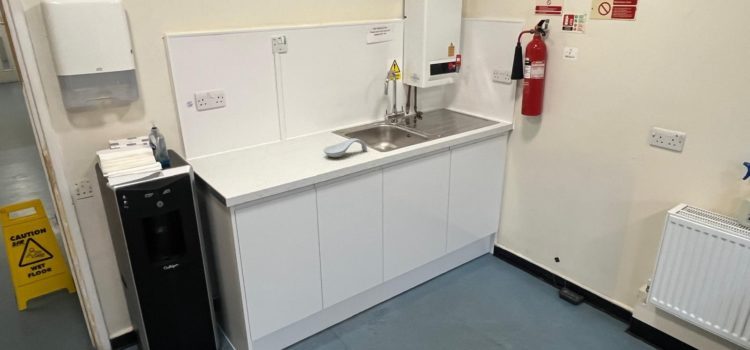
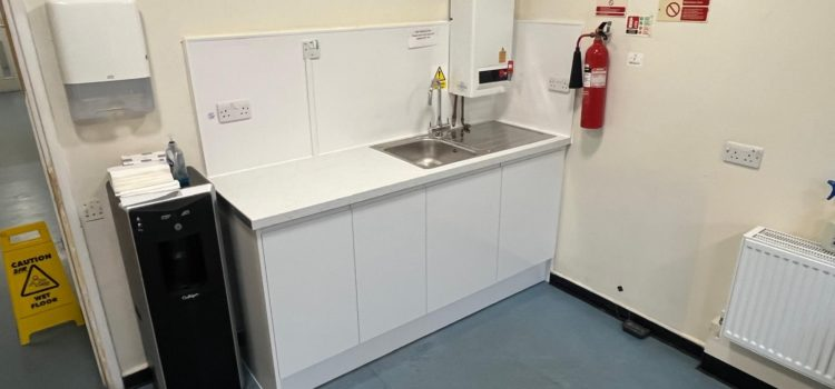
- spoon rest (345, 147)
